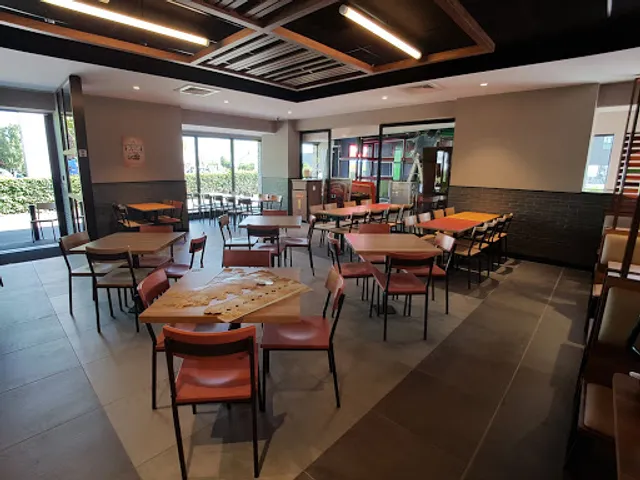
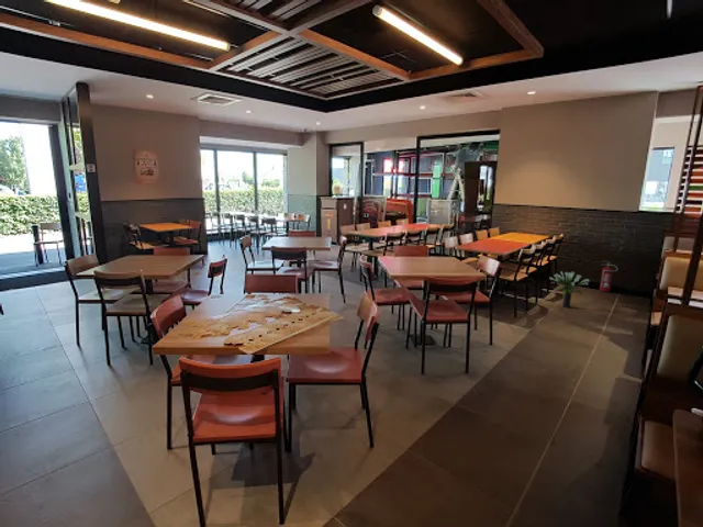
+ fire extinguisher (607, 276)
+ potted plant (568, 288)
